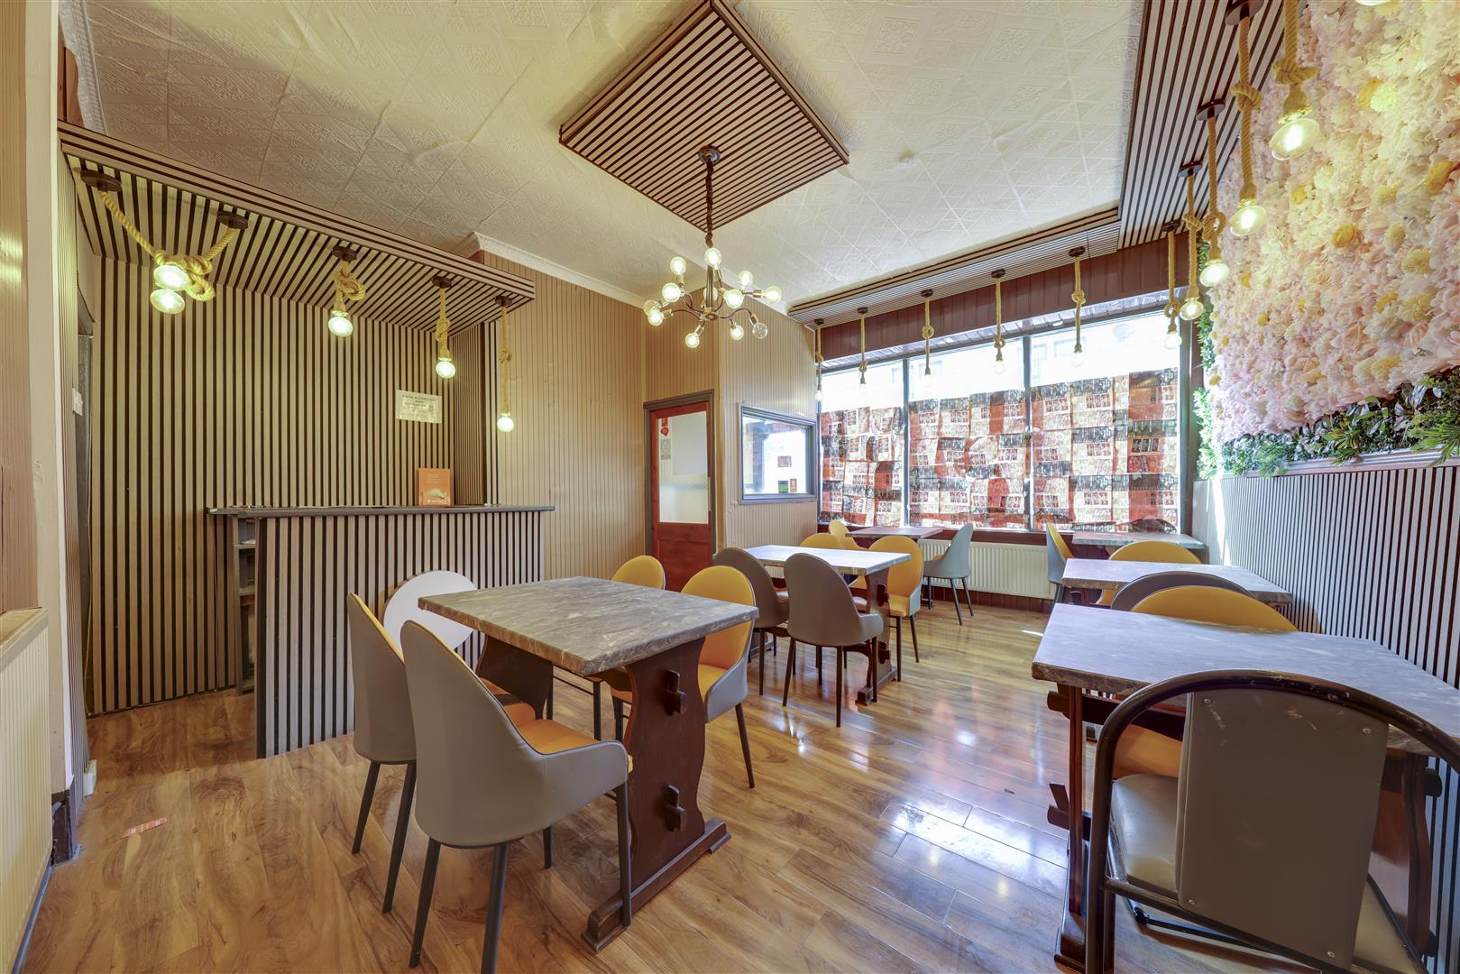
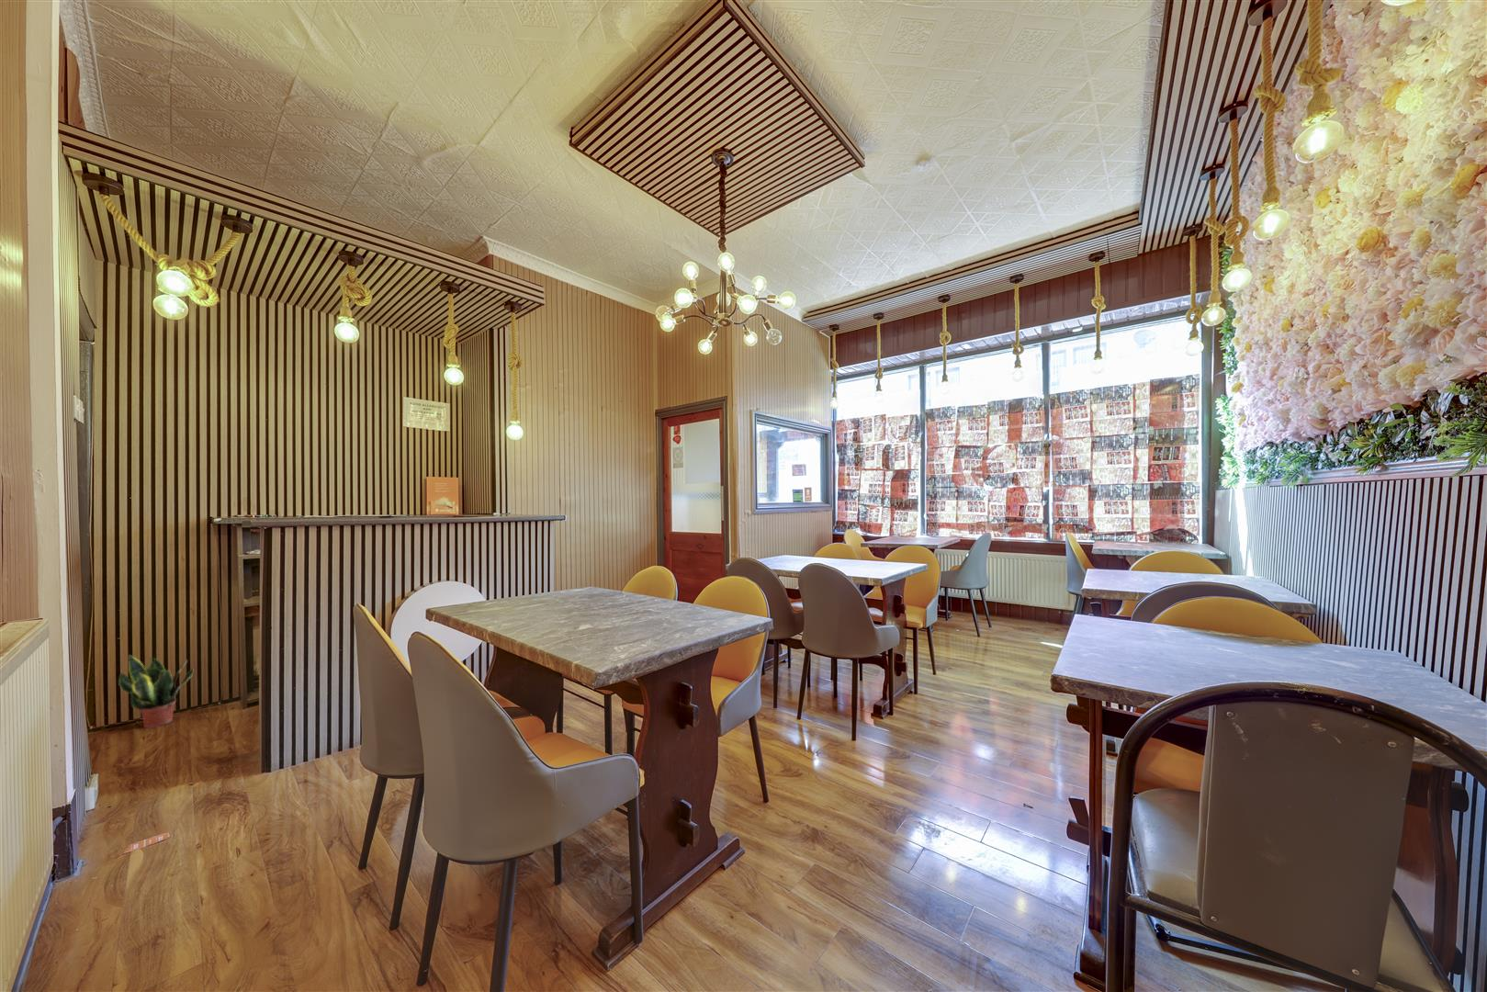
+ potted plant (158, 688)
